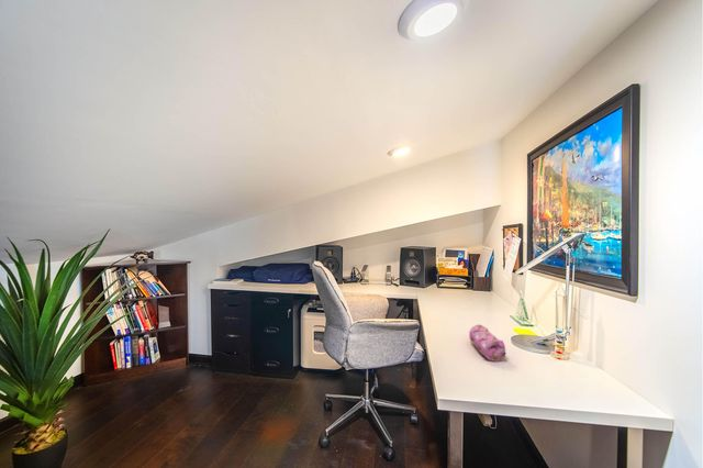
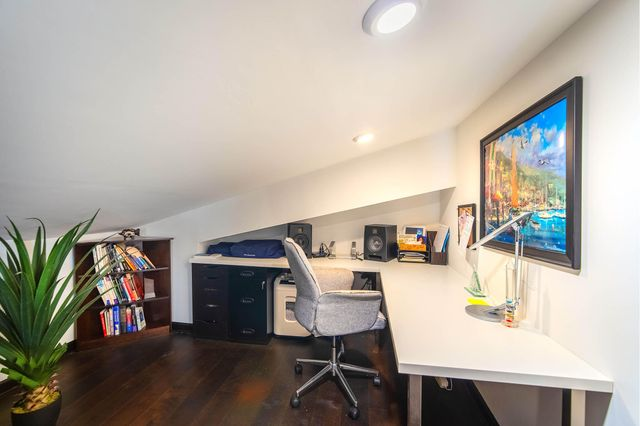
- pencil case (486, 341)
